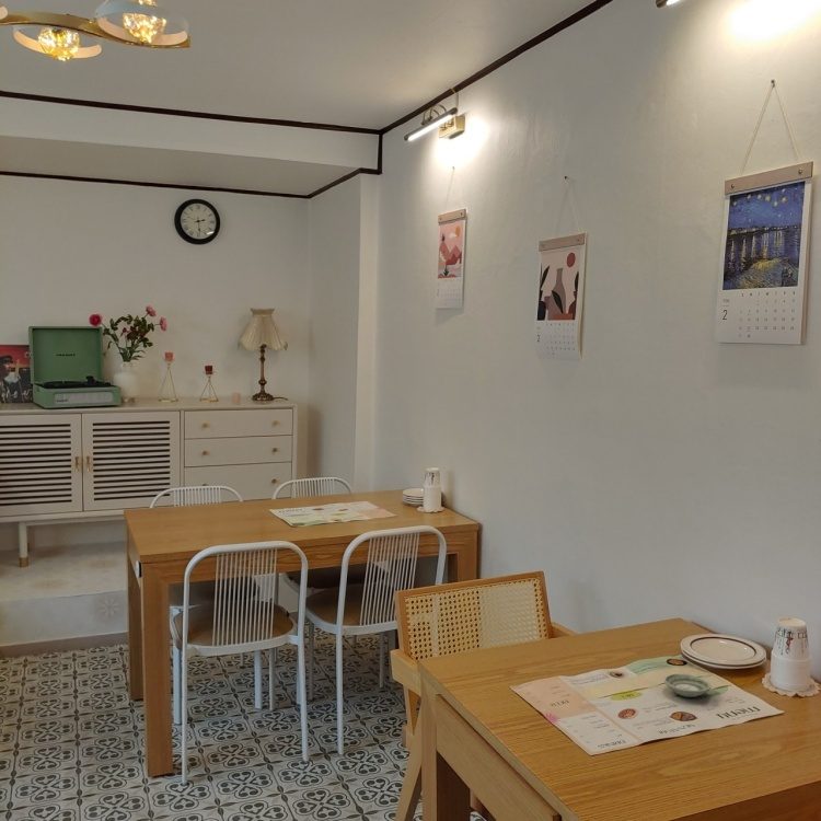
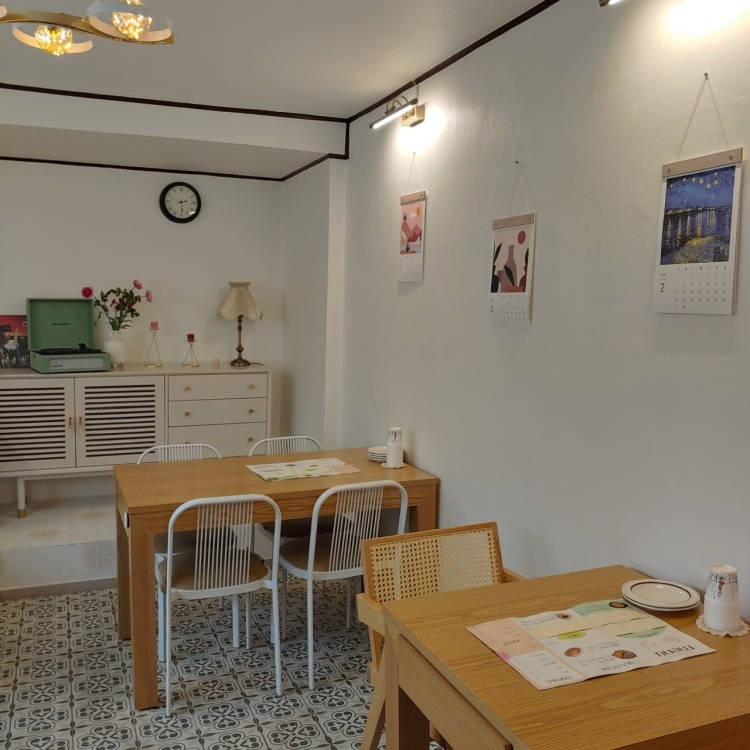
- saucer (686, 686)
